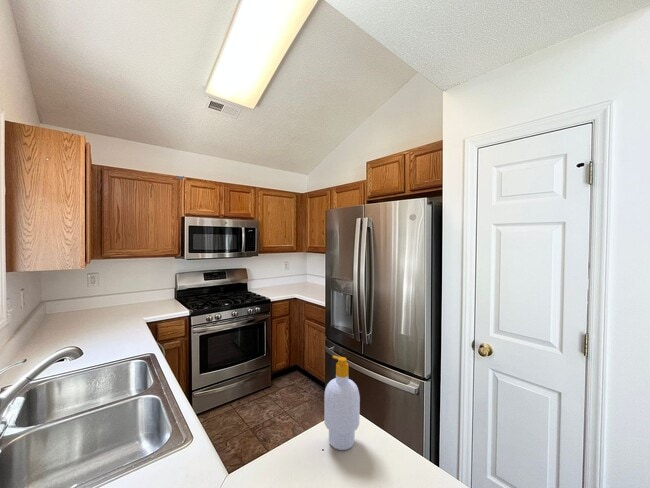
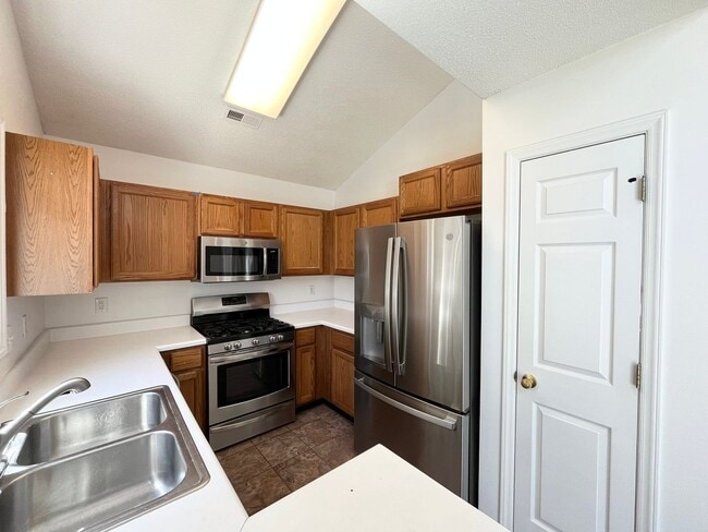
- soap bottle (341, 400)
